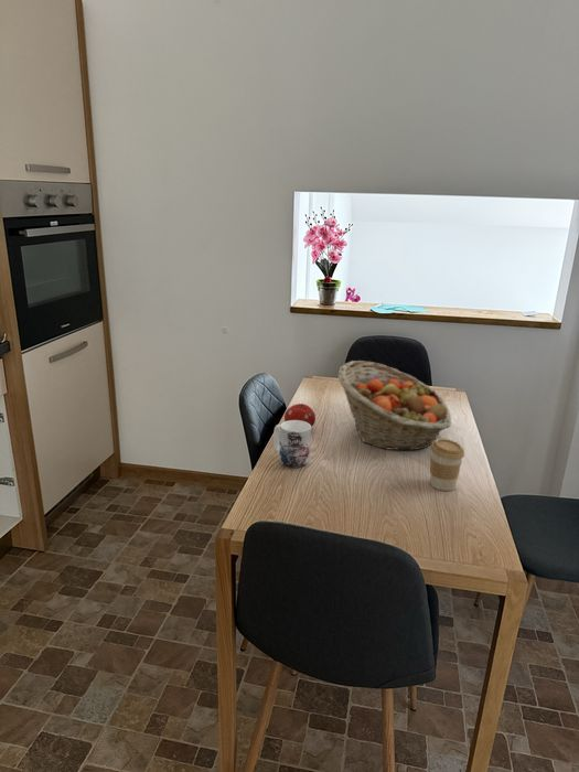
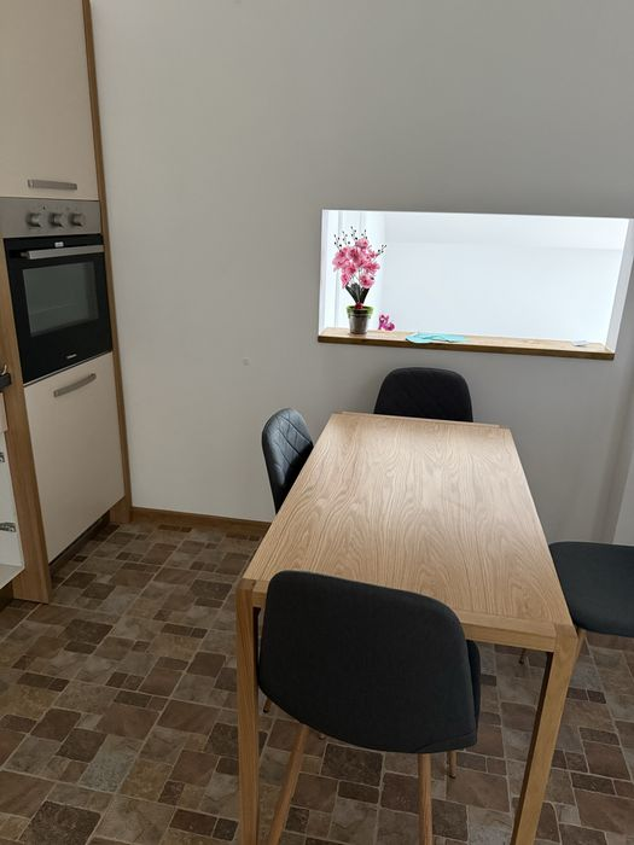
- fruit basket (393, 401)
- fruit (299, 416)
- coffee cup (446, 464)
- mug (291, 443)
